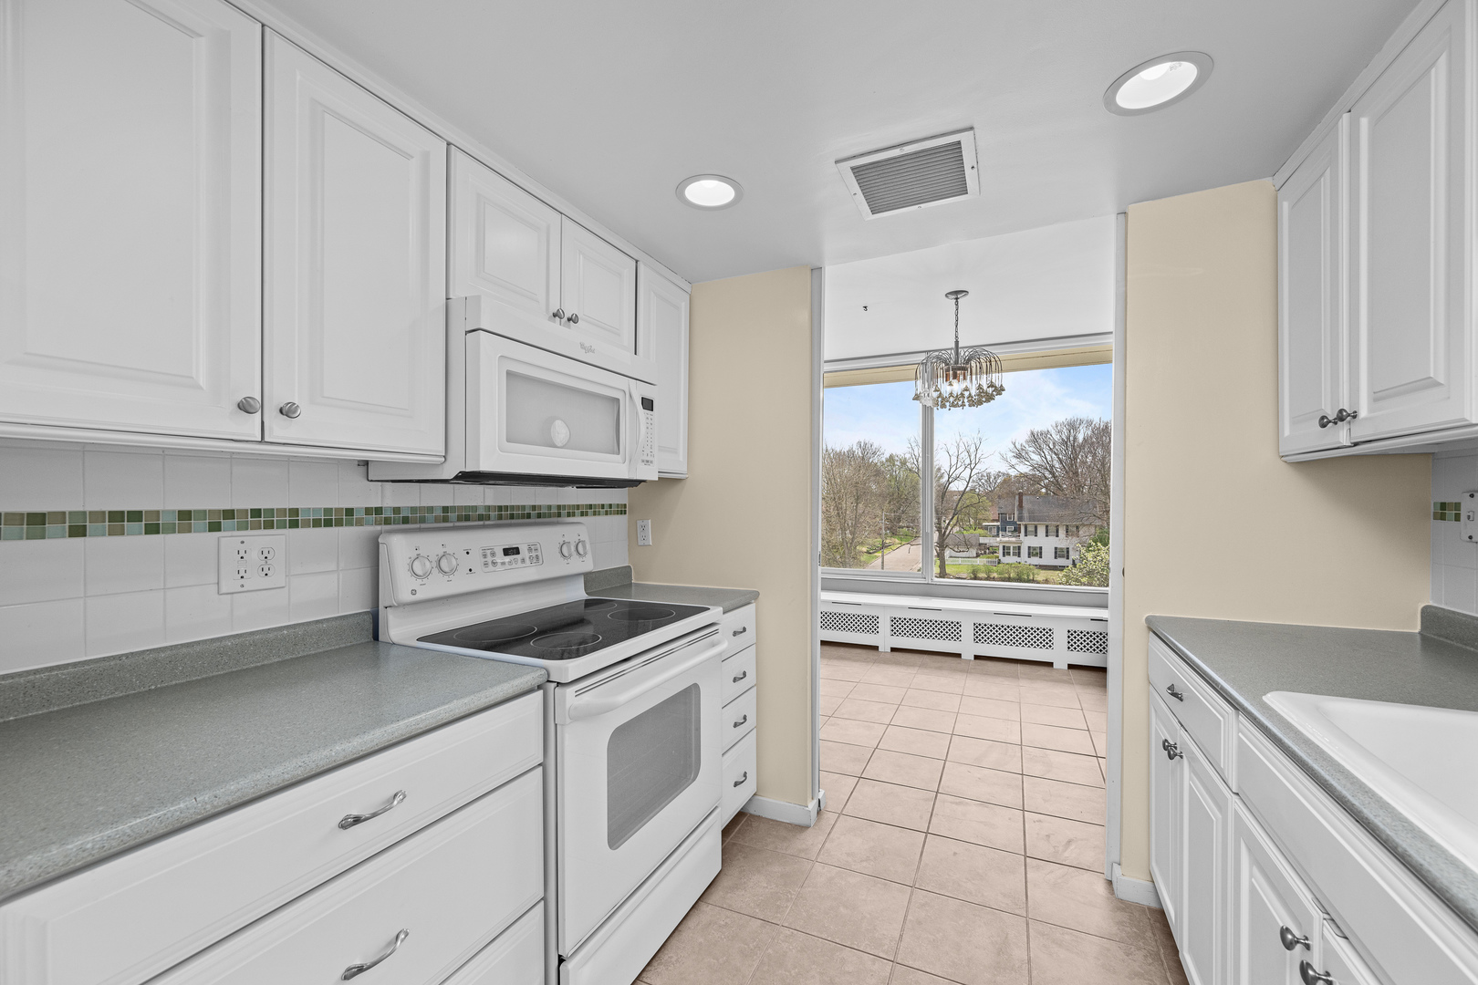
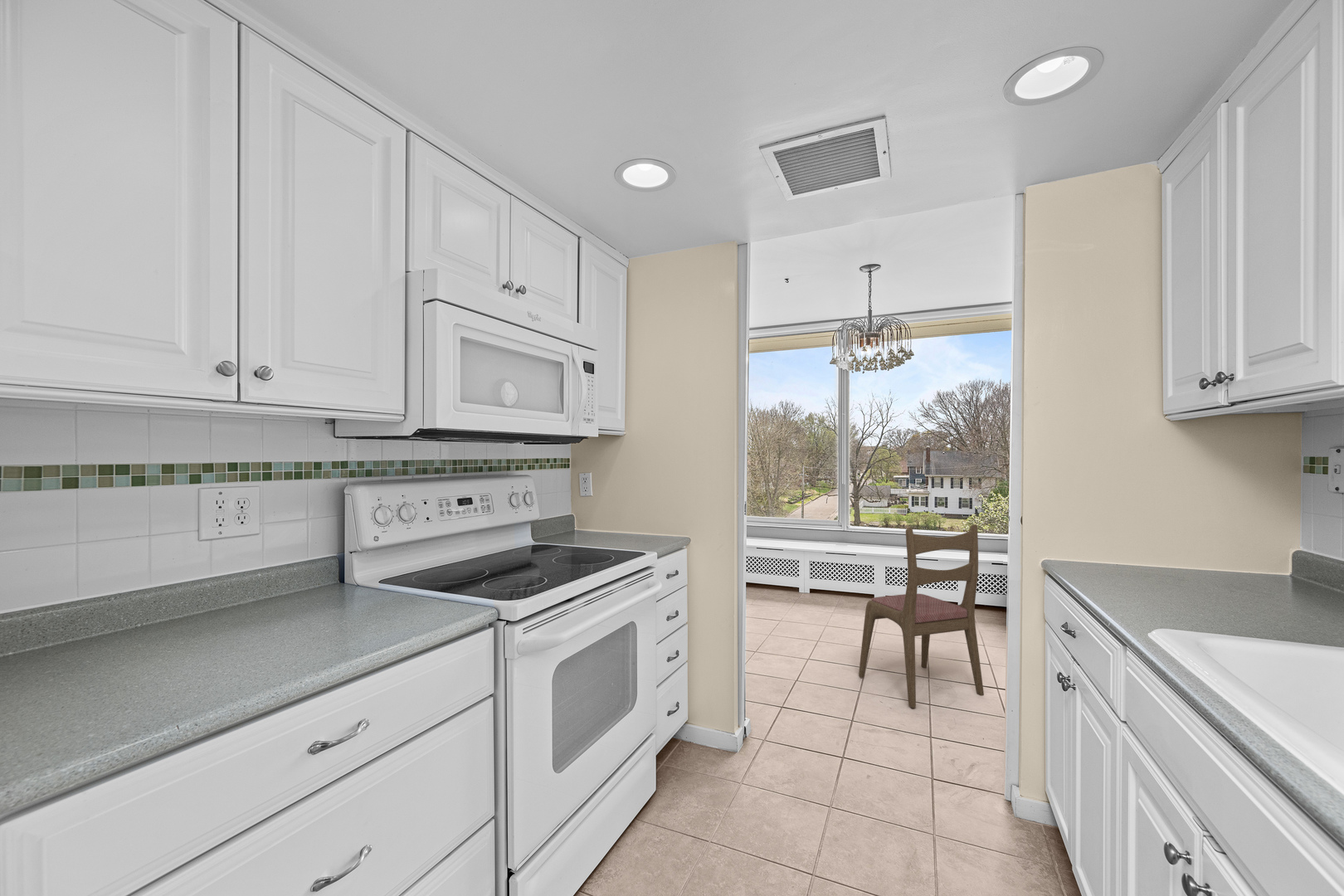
+ dining chair (918, 603)
